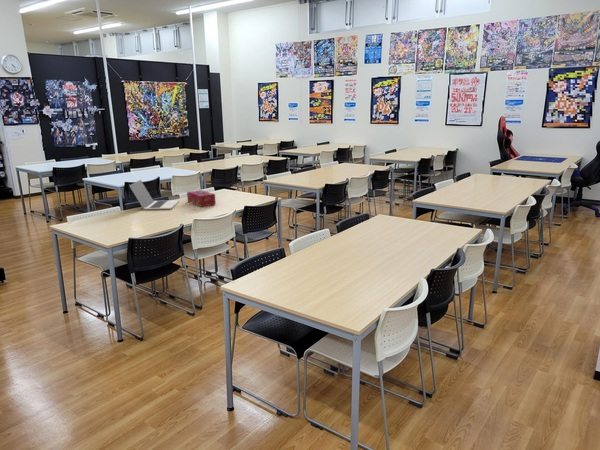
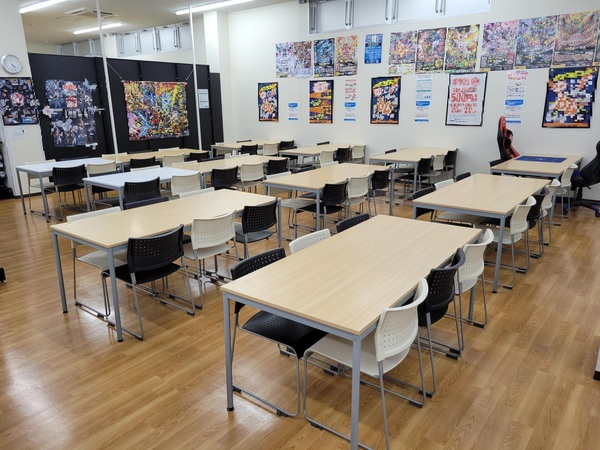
- tissue box (201, 198)
- laptop (151, 197)
